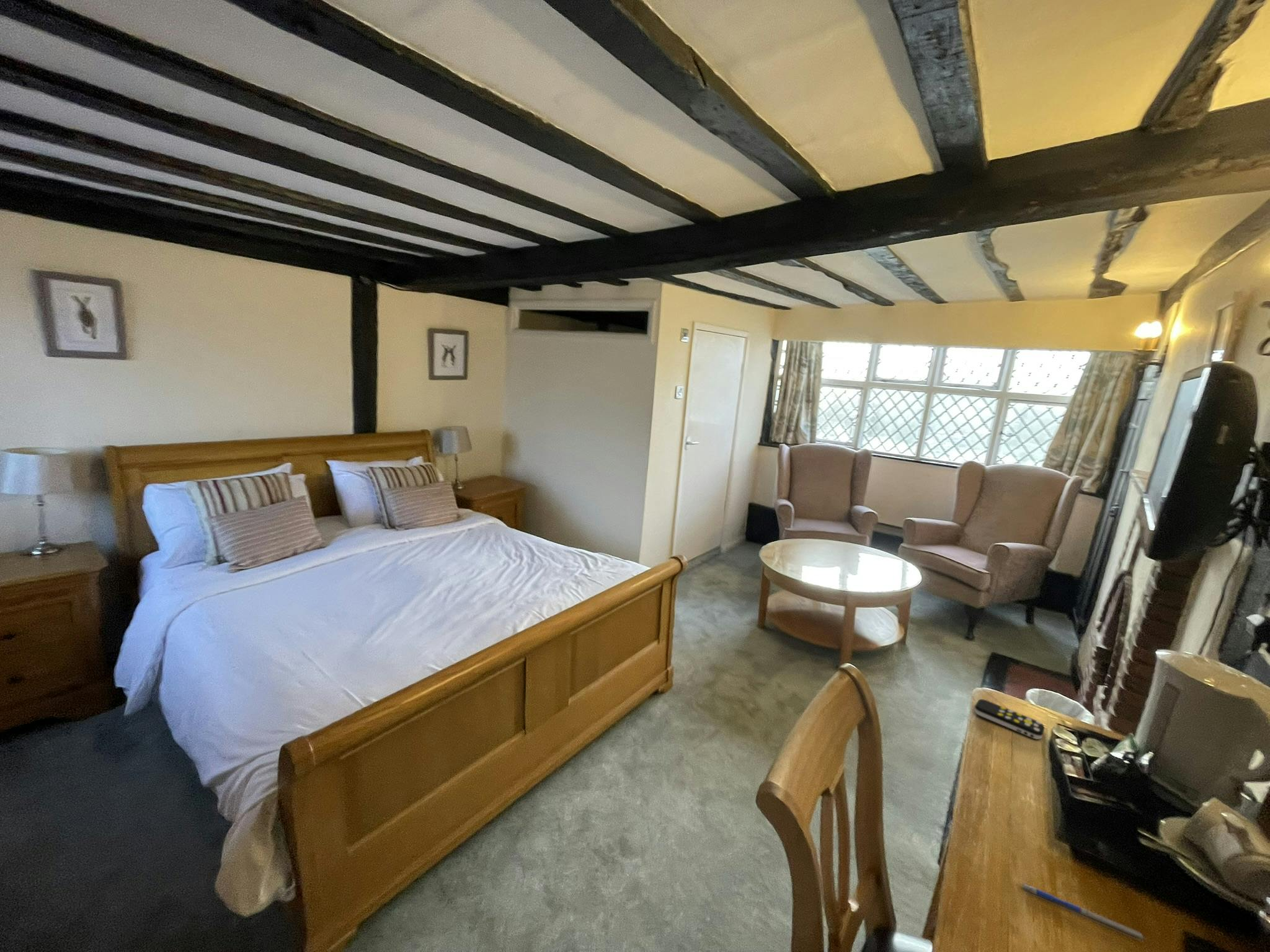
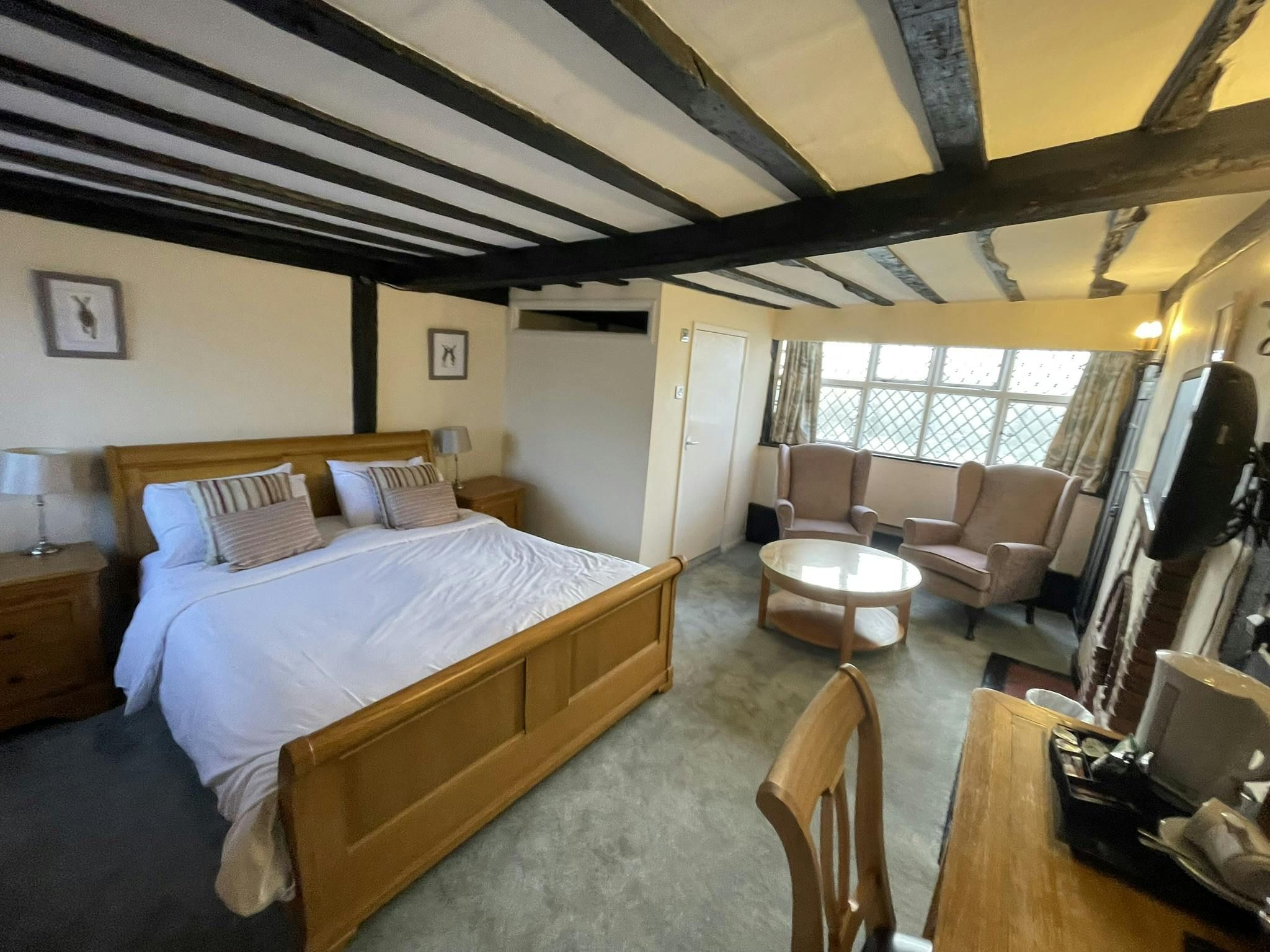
- pen (1081, 910)
- remote control (1008, 718)
